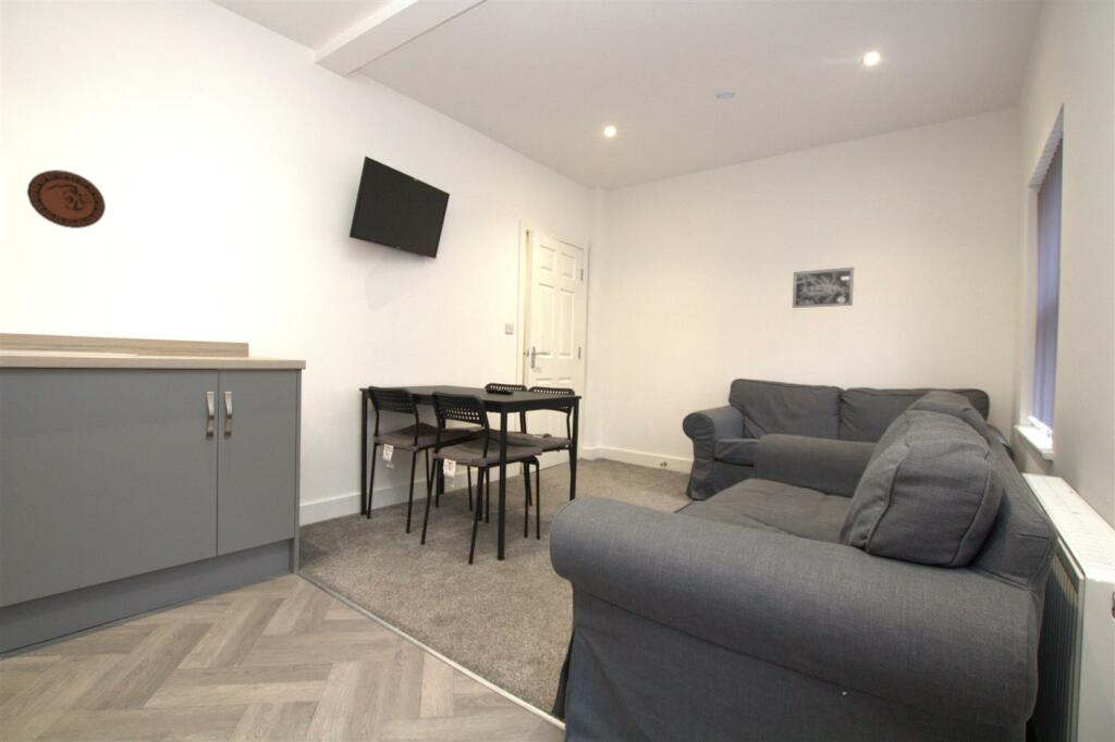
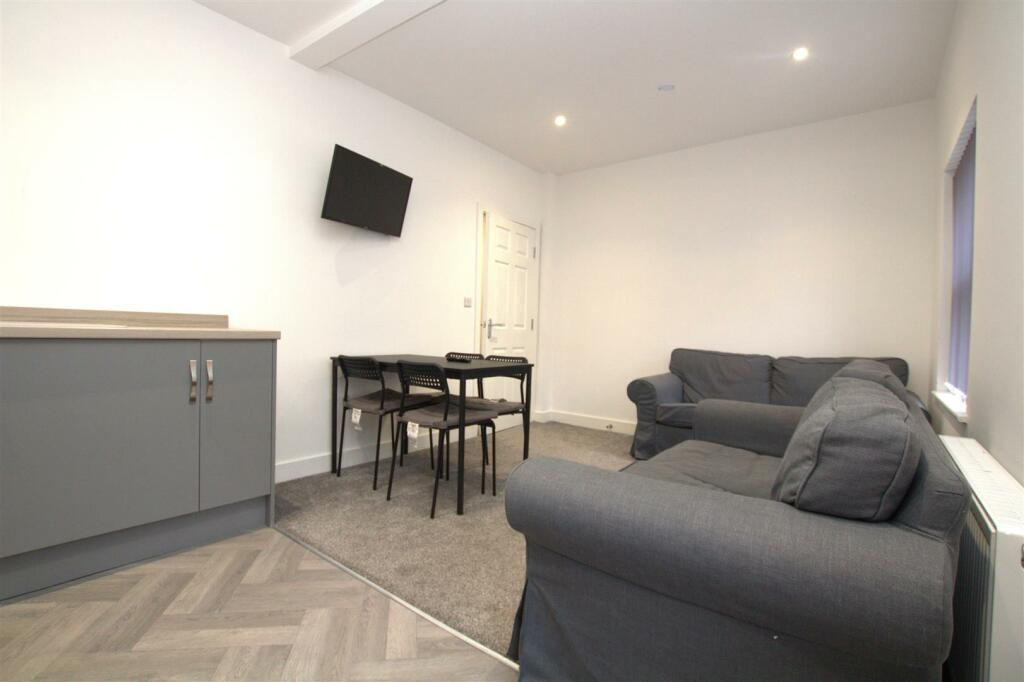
- wall art (822, 288)
- decorative plate (68, 199)
